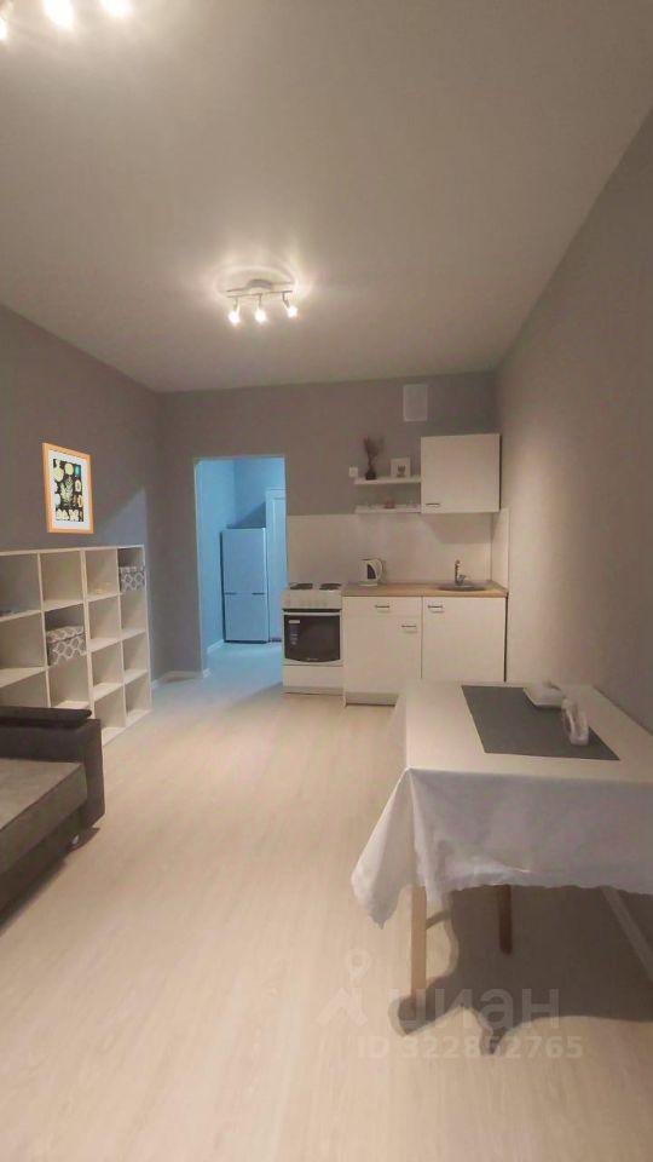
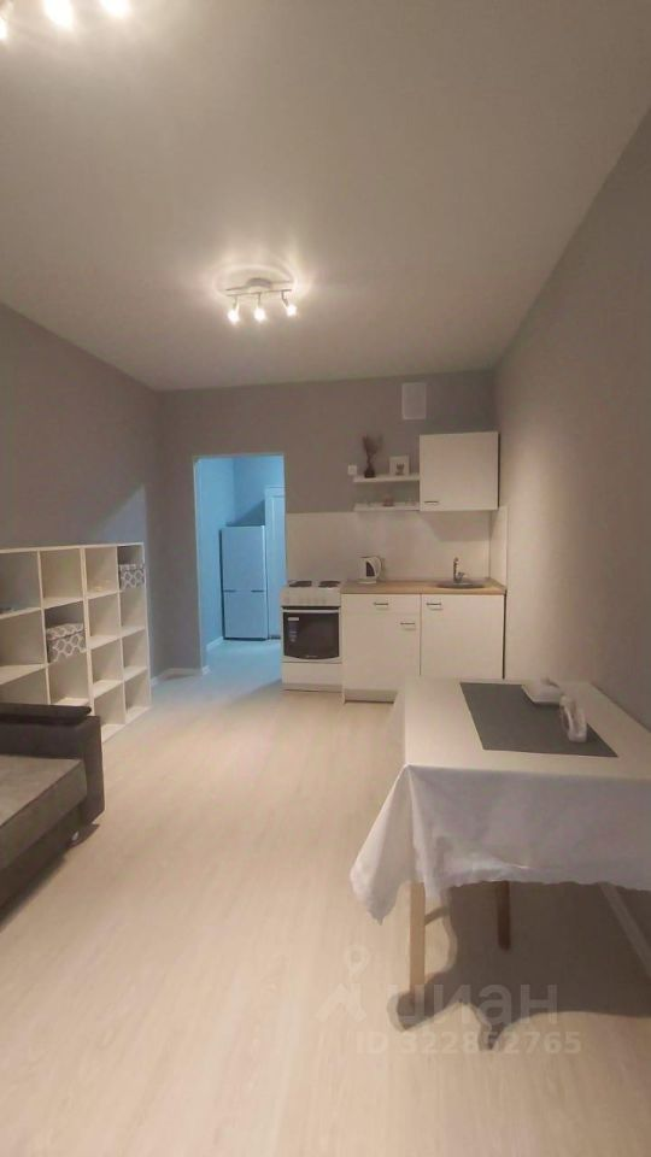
- wall art (69, 491)
